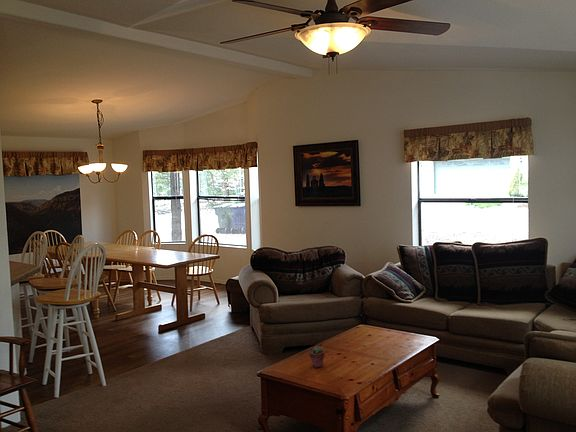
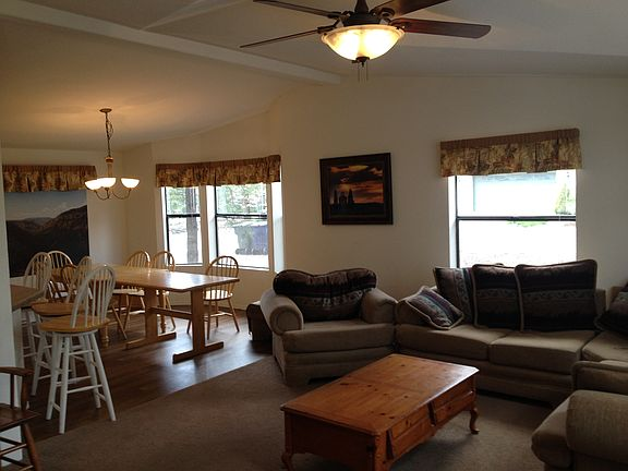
- potted succulent (317, 355)
